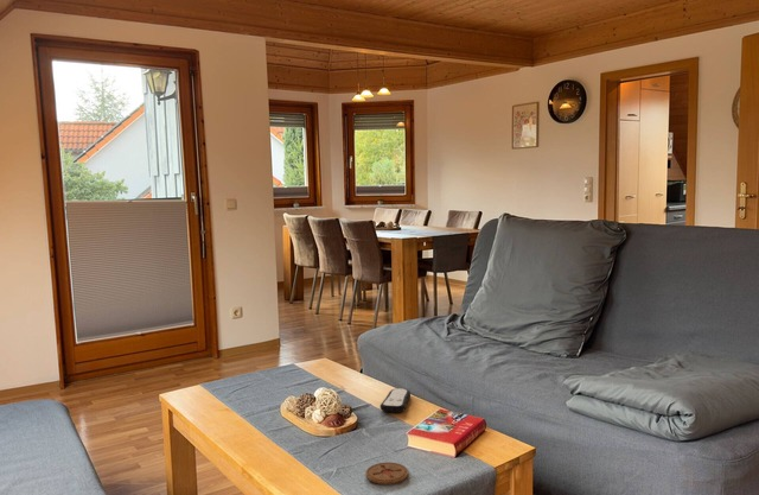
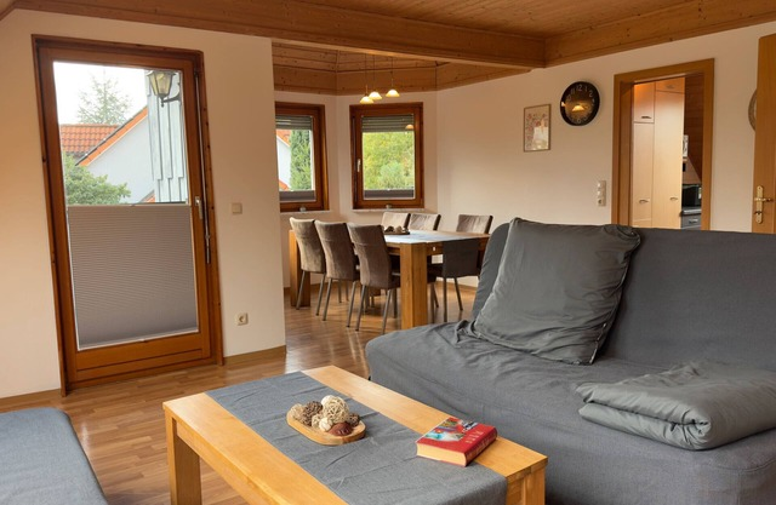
- coaster (387, 472)
- remote control (396, 399)
